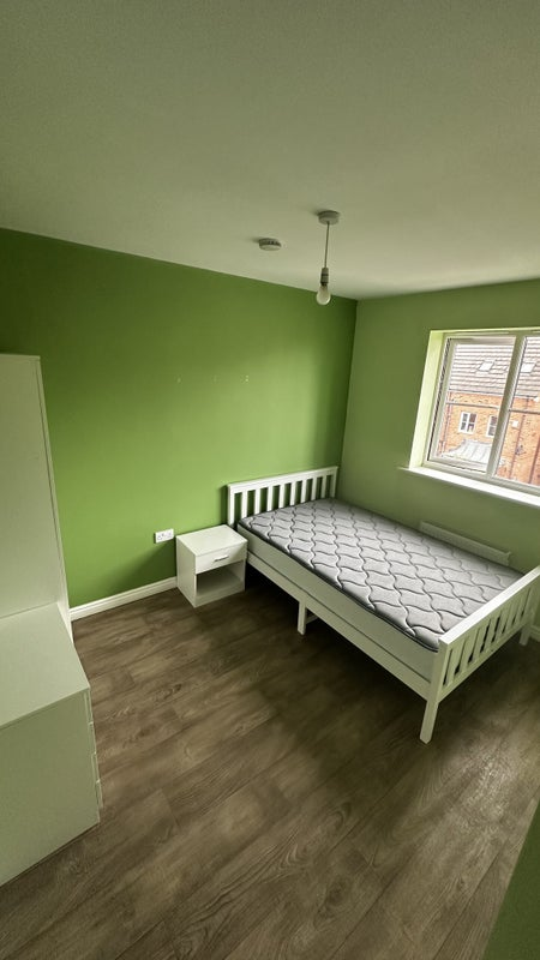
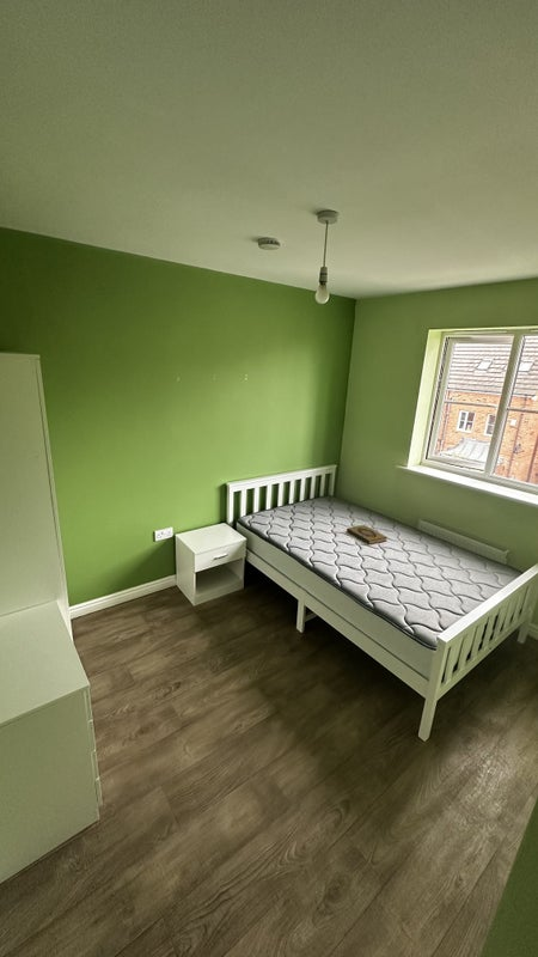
+ hardback book (366, 534)
